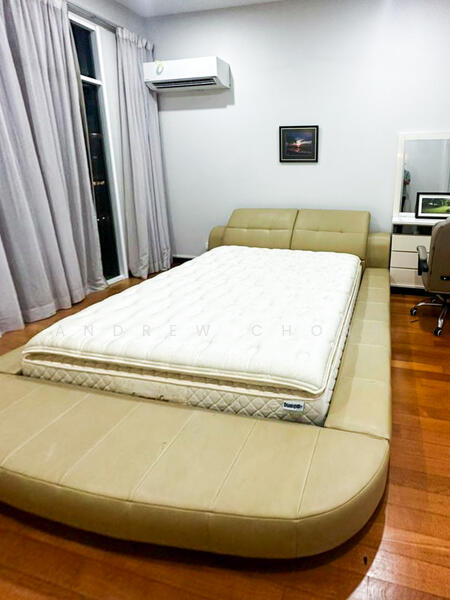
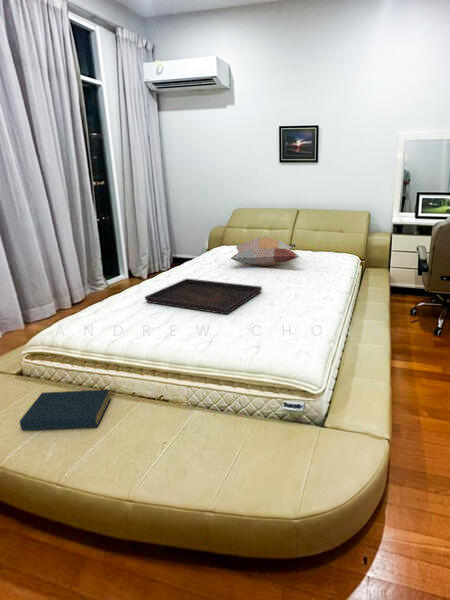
+ serving tray (204, 294)
+ hardback book (67, 409)
+ decorative pillow (265, 251)
